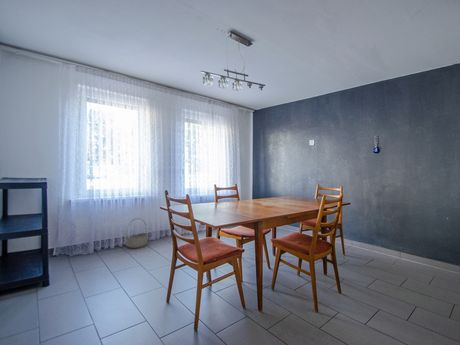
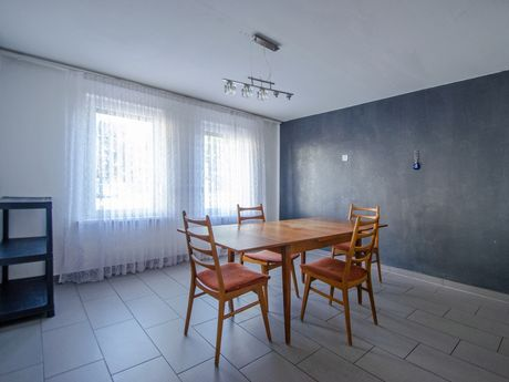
- basket (138, 234)
